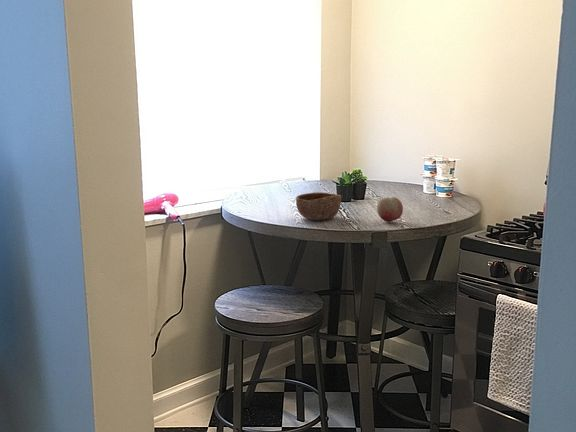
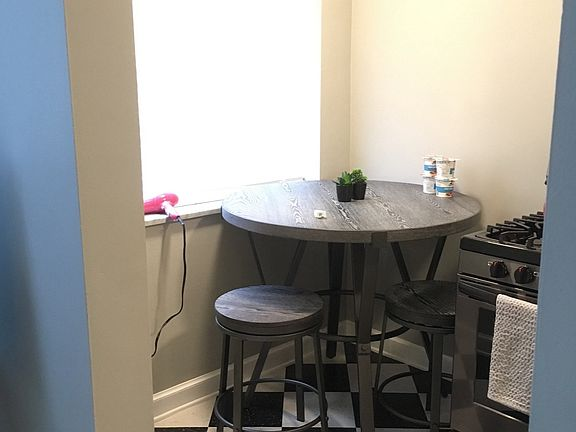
- bowl (318, 206)
- fruit (389, 209)
